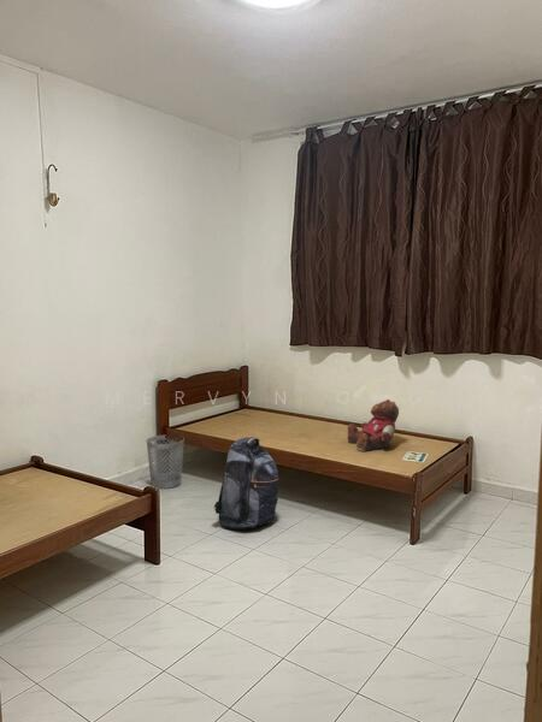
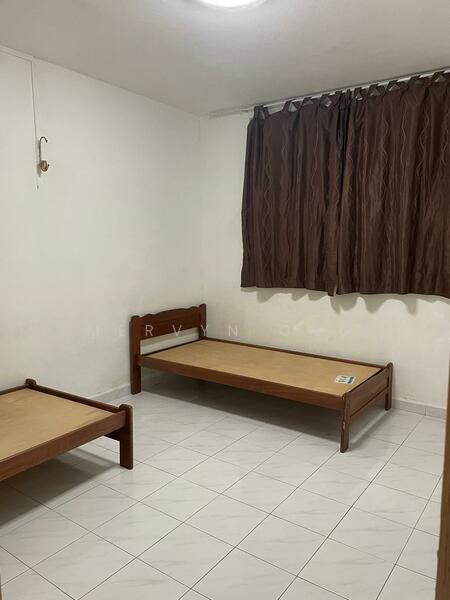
- backpack (247, 478)
- teddy bear (373, 422)
- wastebasket (165, 461)
